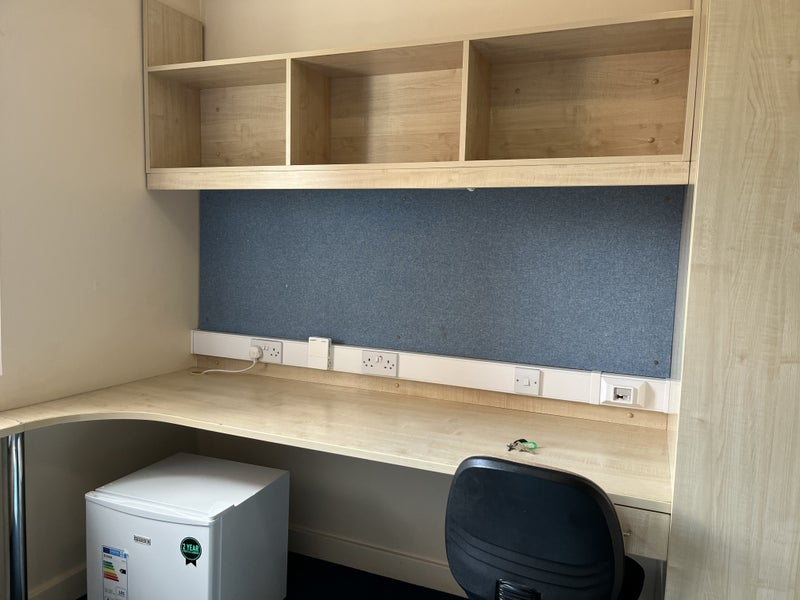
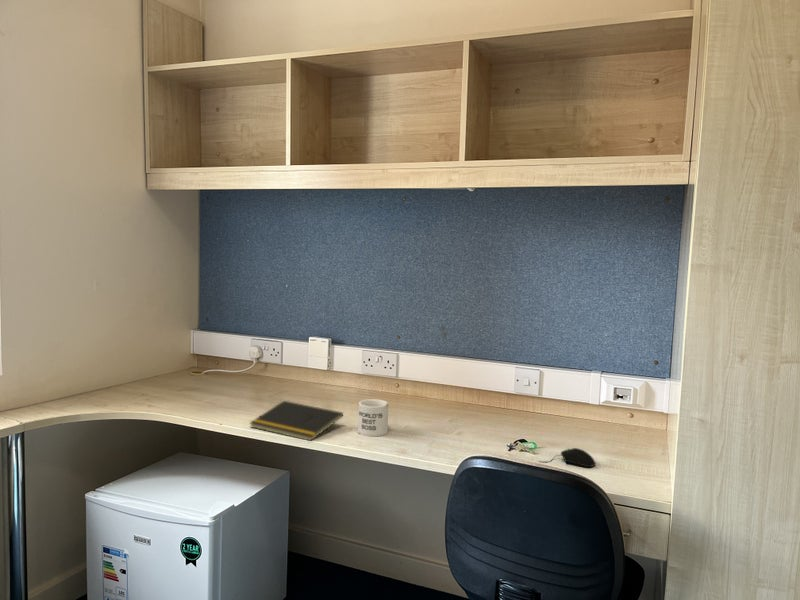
+ notepad (296, 419)
+ computer mouse (567, 455)
+ mug (374, 416)
